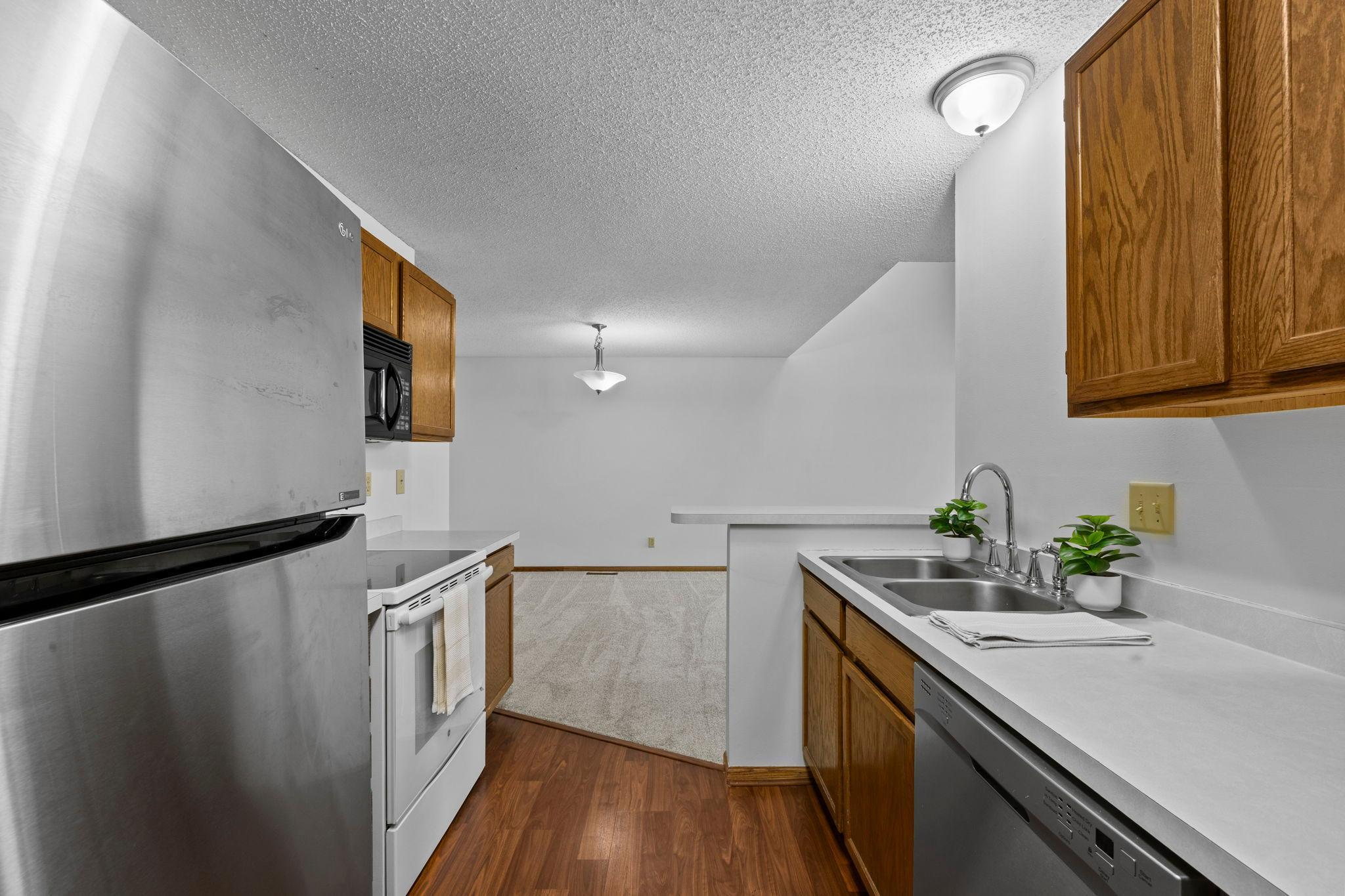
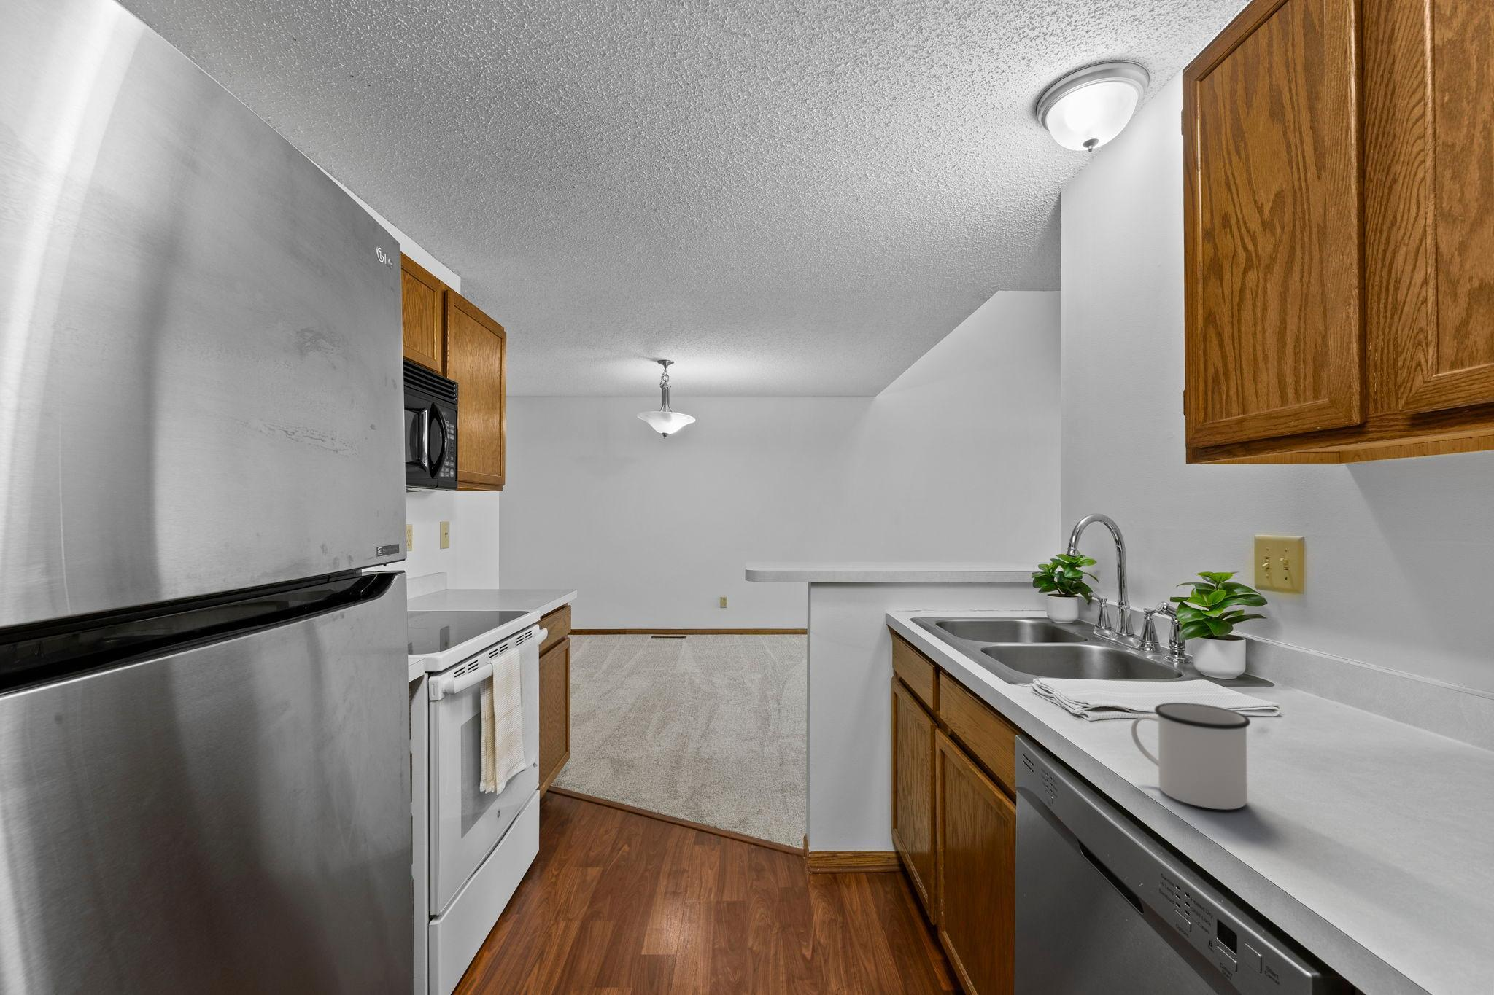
+ mug (1186, 750)
